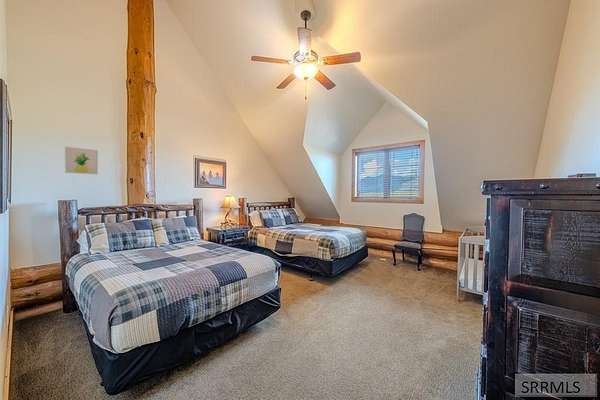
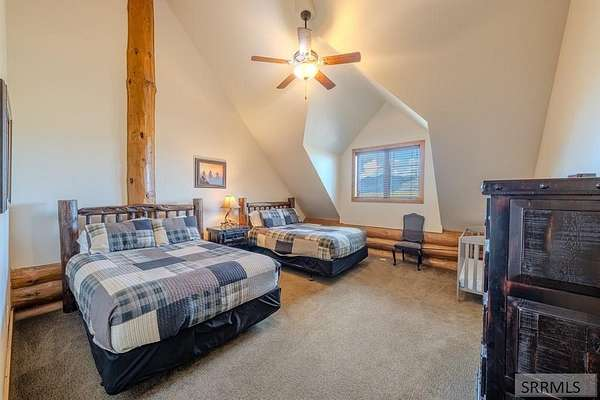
- wall art (82, 161)
